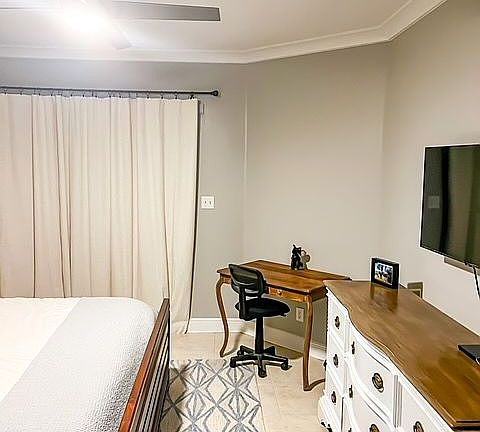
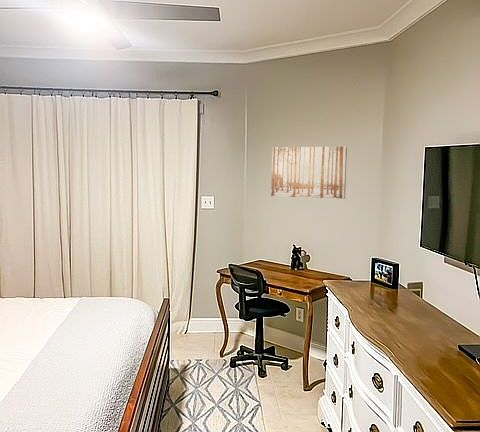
+ wall art (307, 172)
